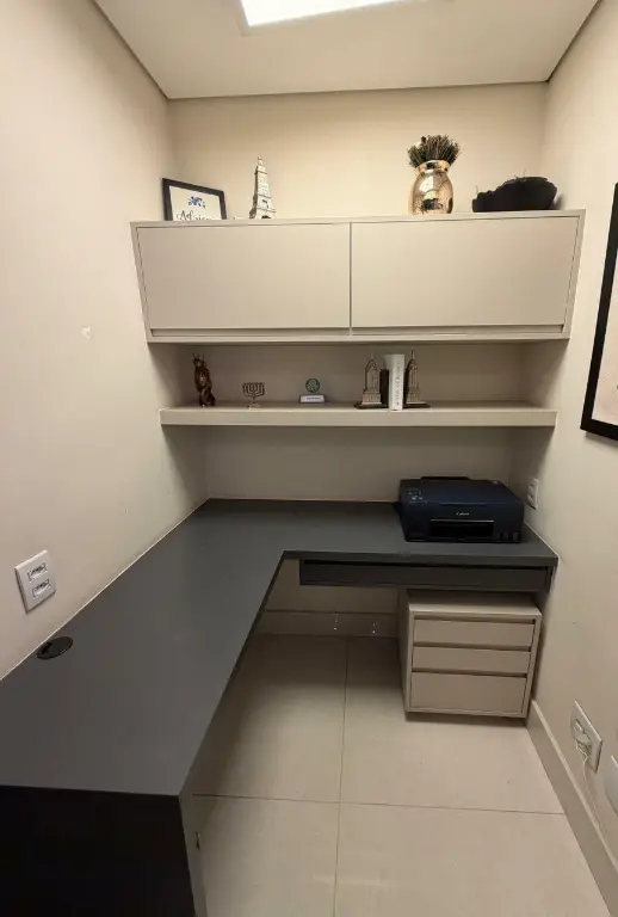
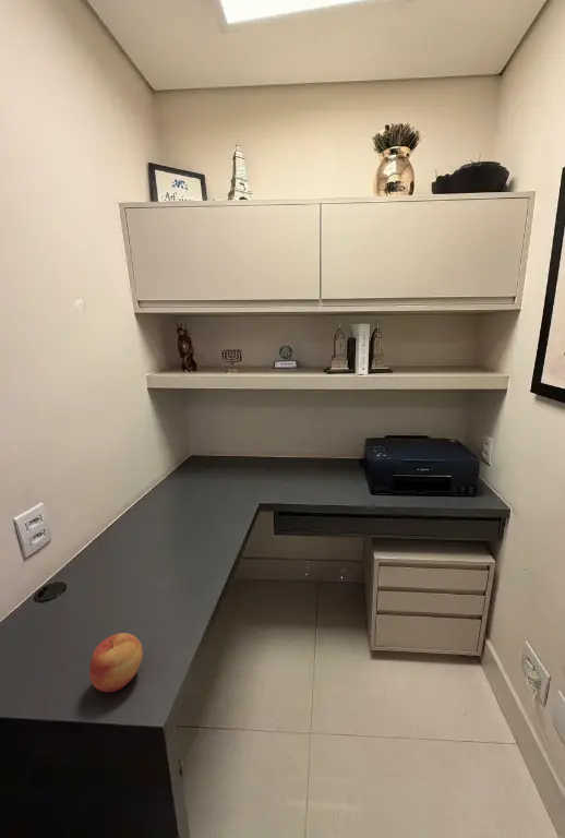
+ apple (117, 659)
